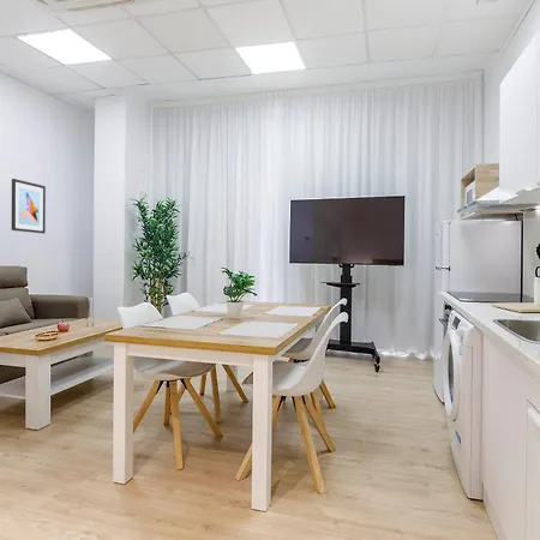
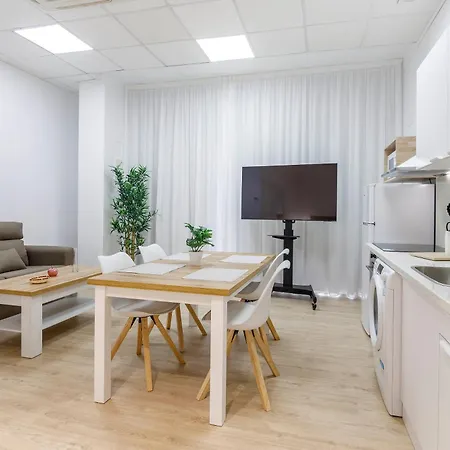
- wall art (29, 206)
